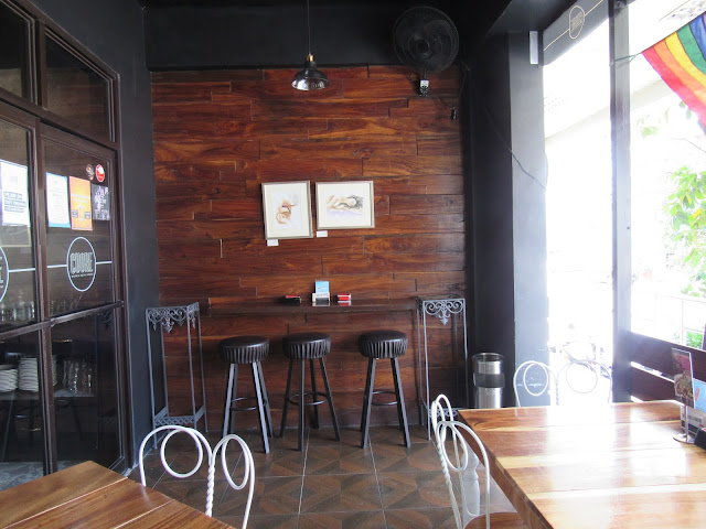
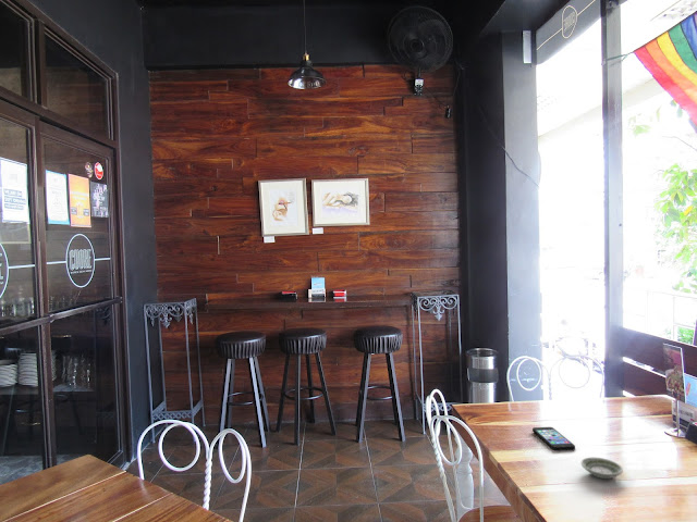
+ smartphone (552, 437)
+ saucer (601, 469)
